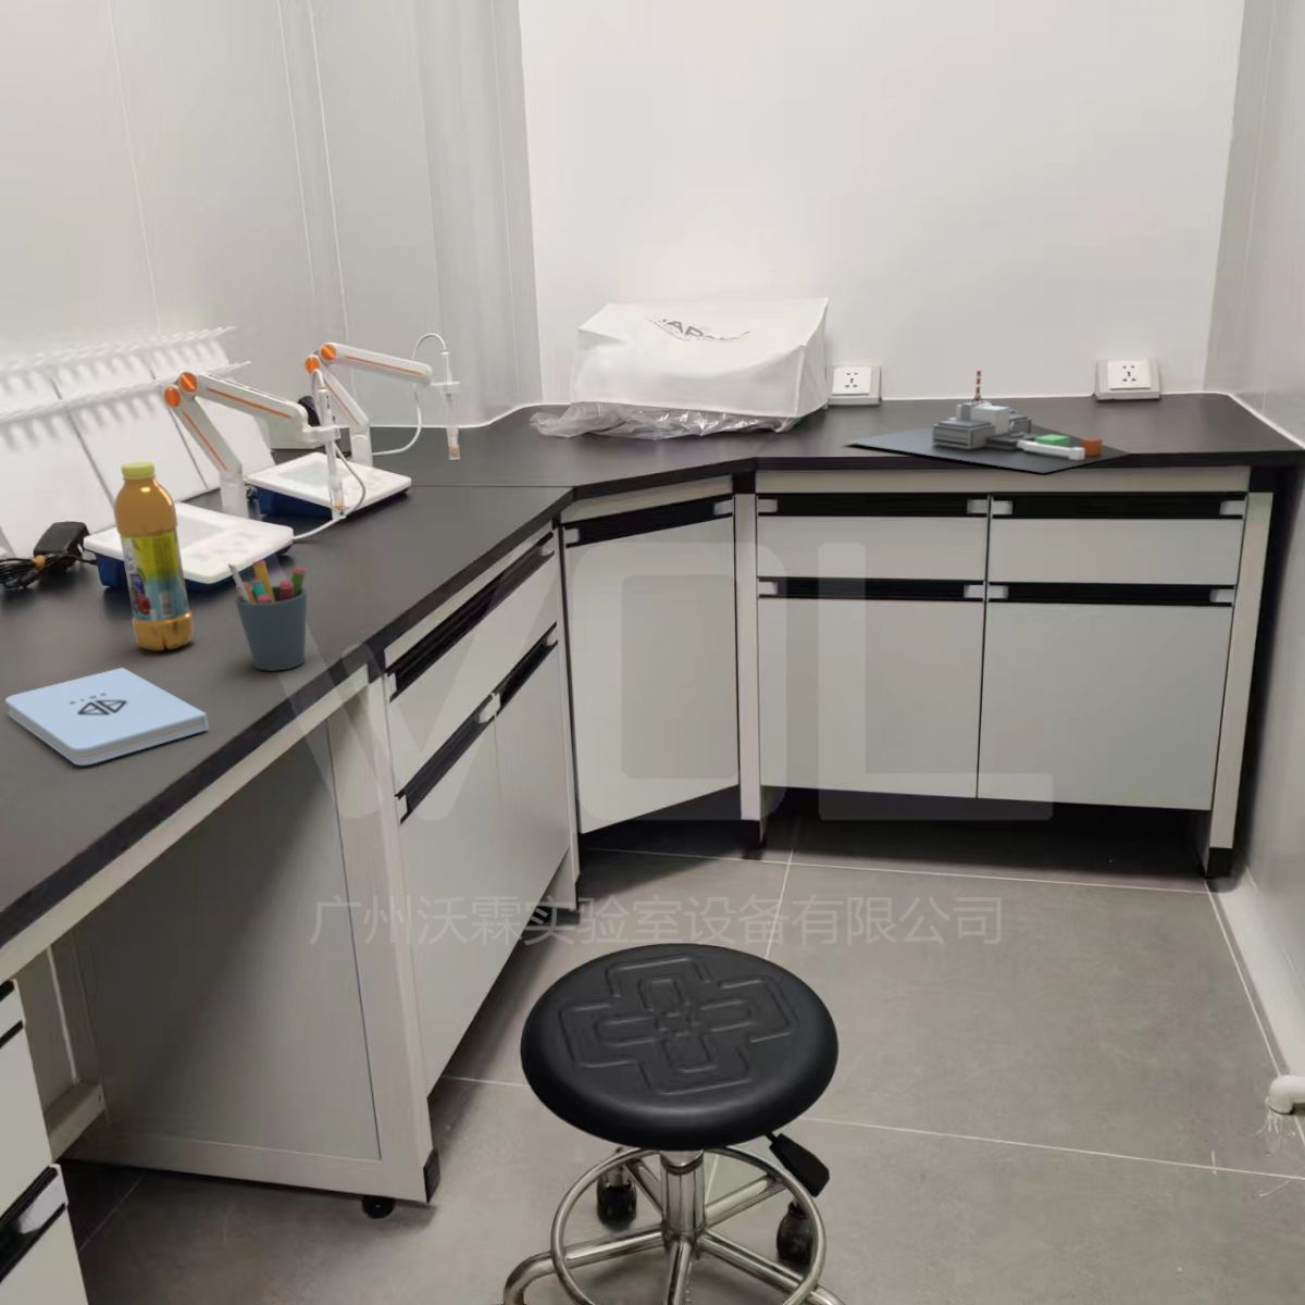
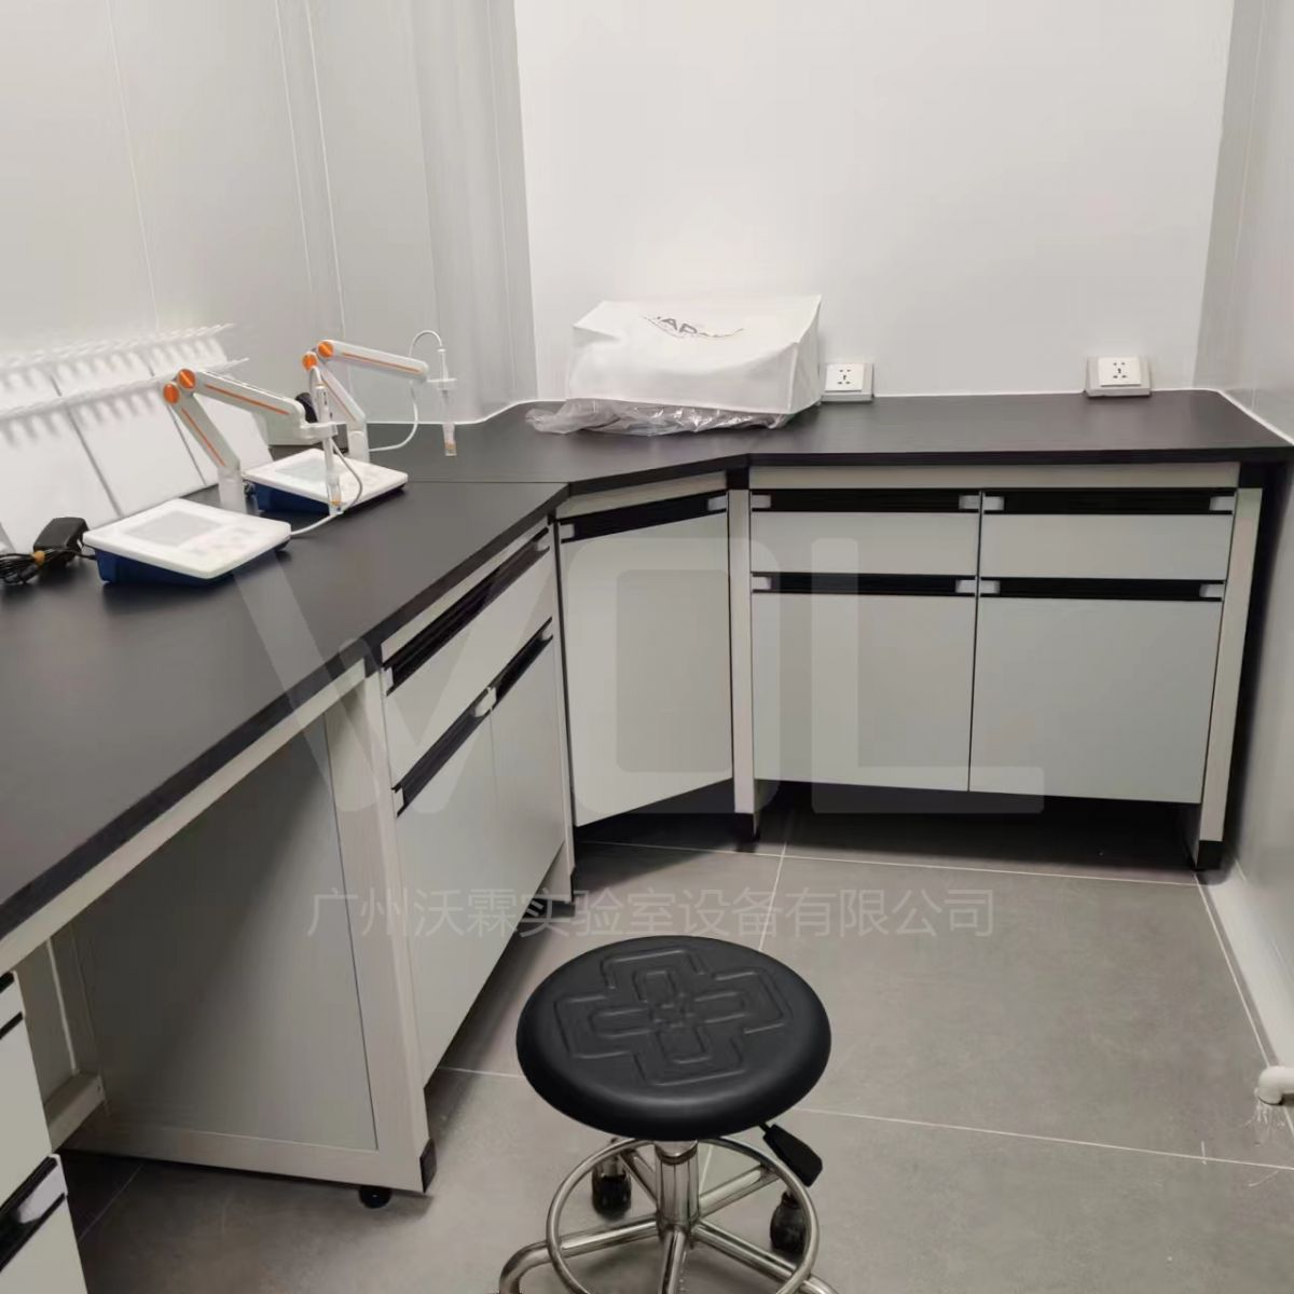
- pen holder (272, 611)
- bottle (152, 557)
- desk organizer (1016, 410)
- notepad (103, 712)
